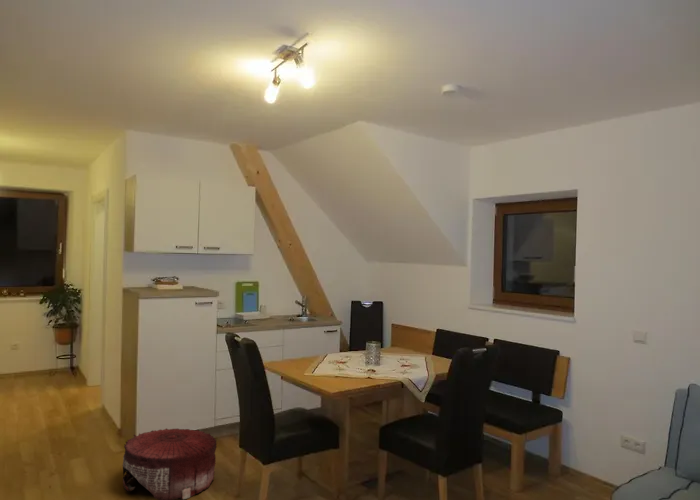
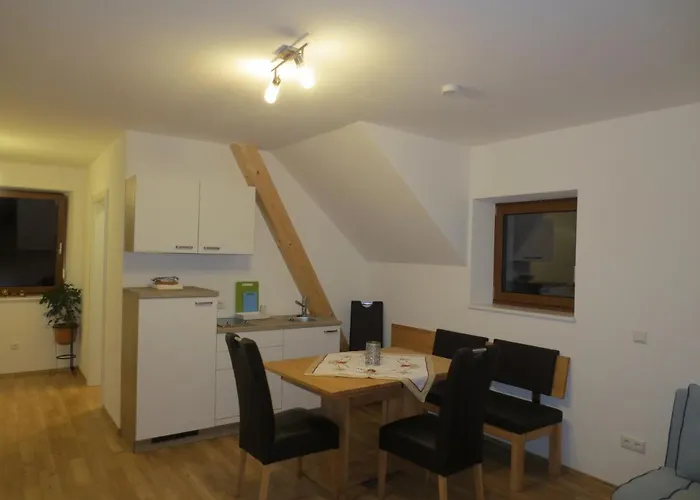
- pouf (169, 459)
